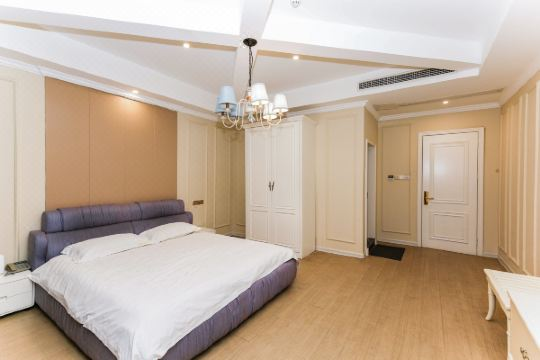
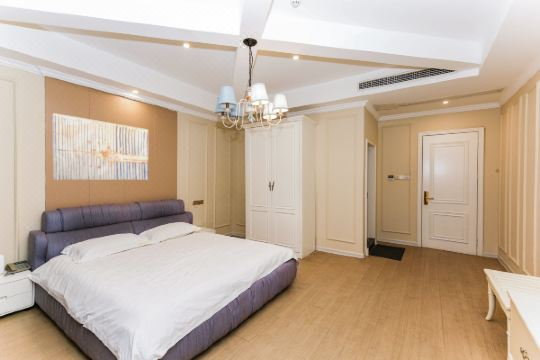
+ wall art (107, 151)
